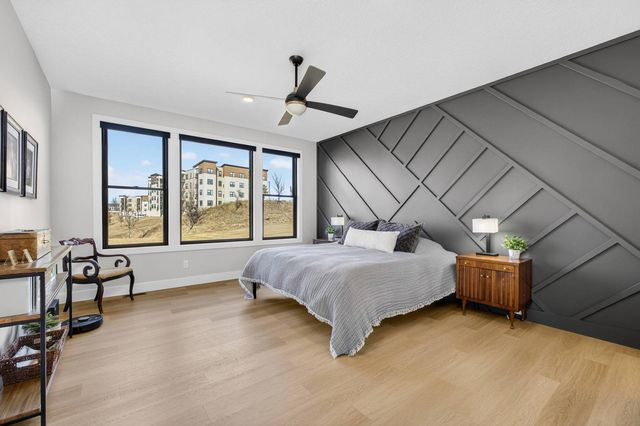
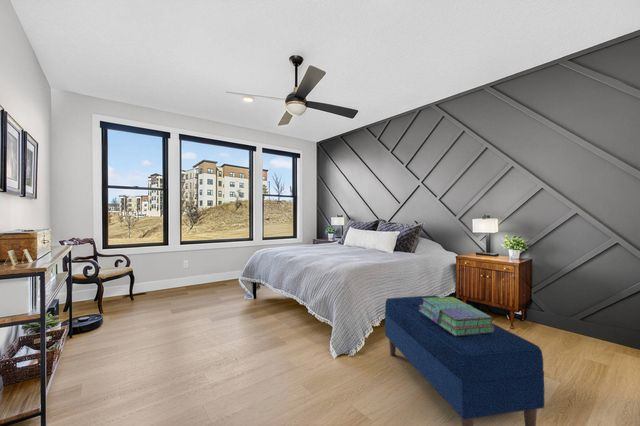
+ stack of books (453, 316)
+ bench (446, 351)
